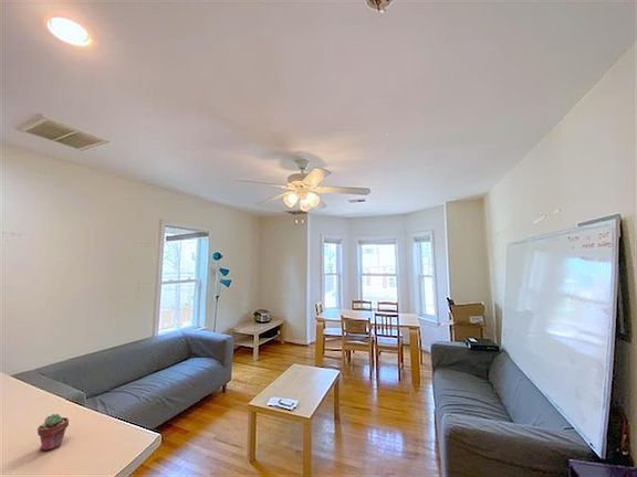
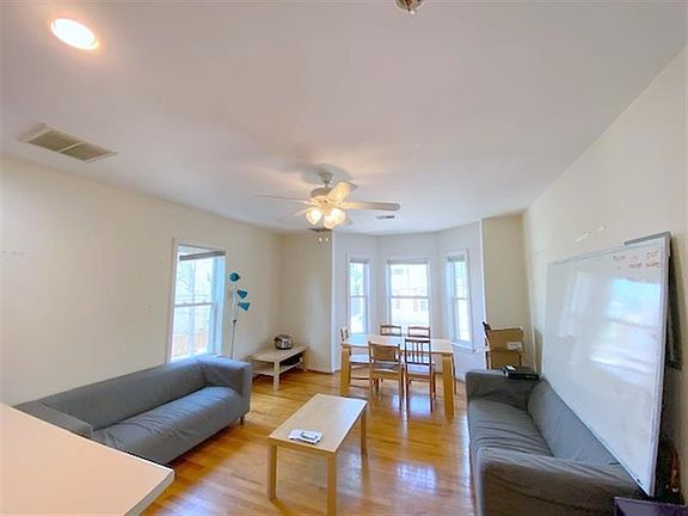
- potted succulent (53, 430)
